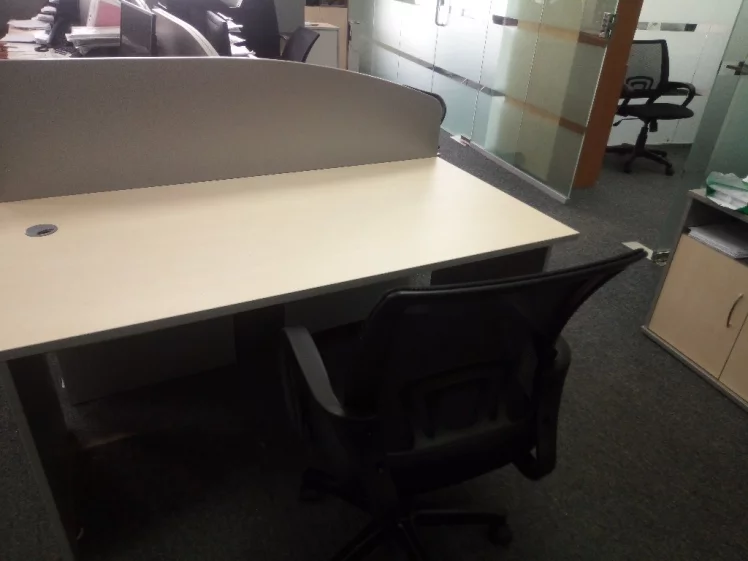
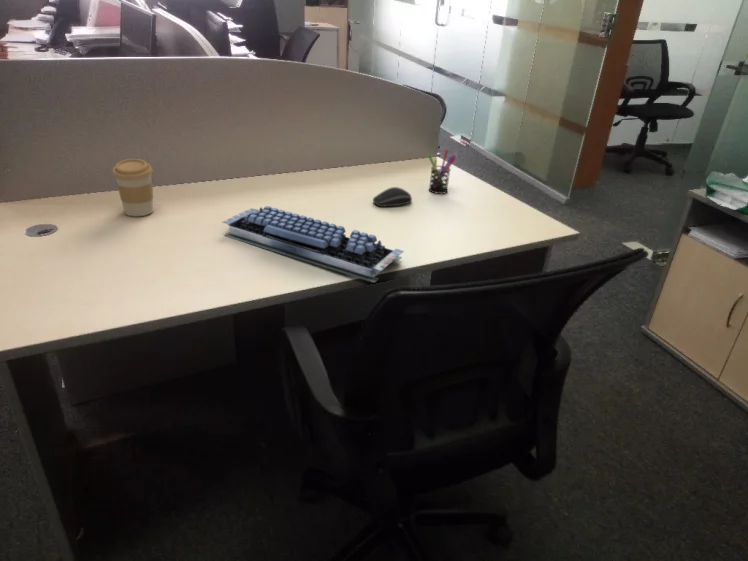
+ computer mouse (392, 195)
+ computer keyboard (311, 237)
+ pen holder (438, 170)
+ coffee cup (135, 187)
